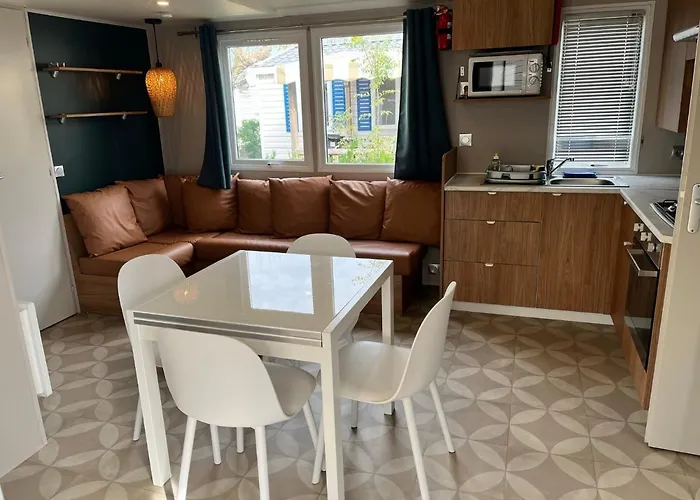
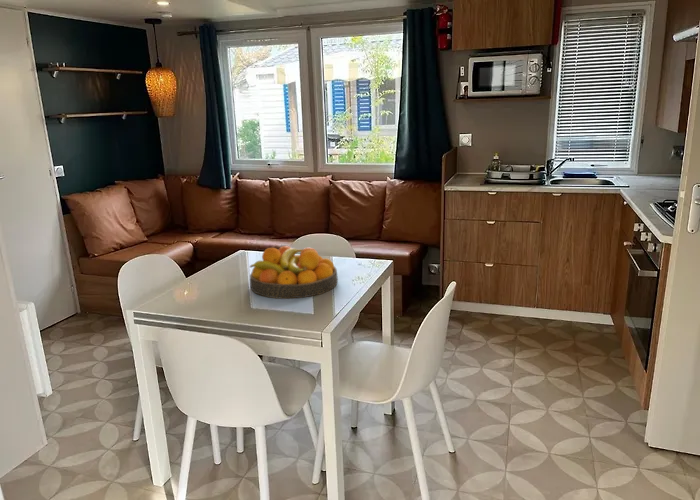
+ fruit bowl (293, 266)
